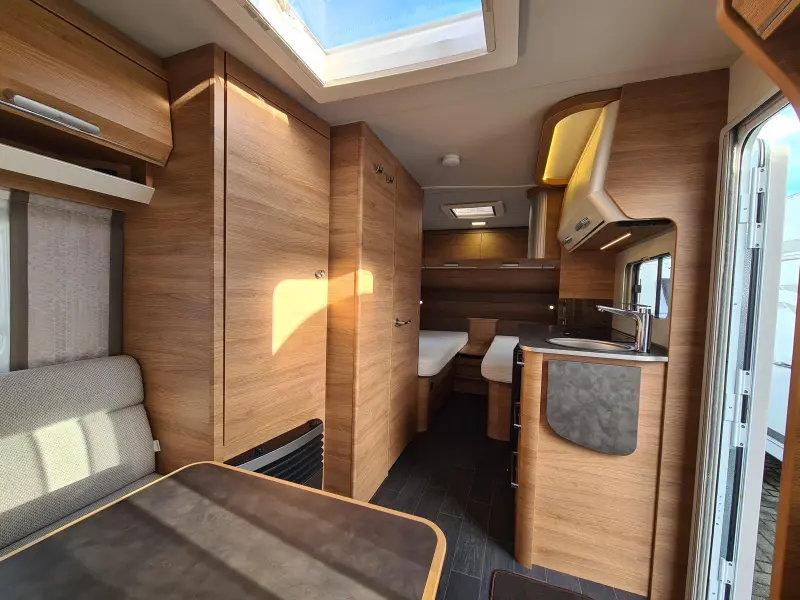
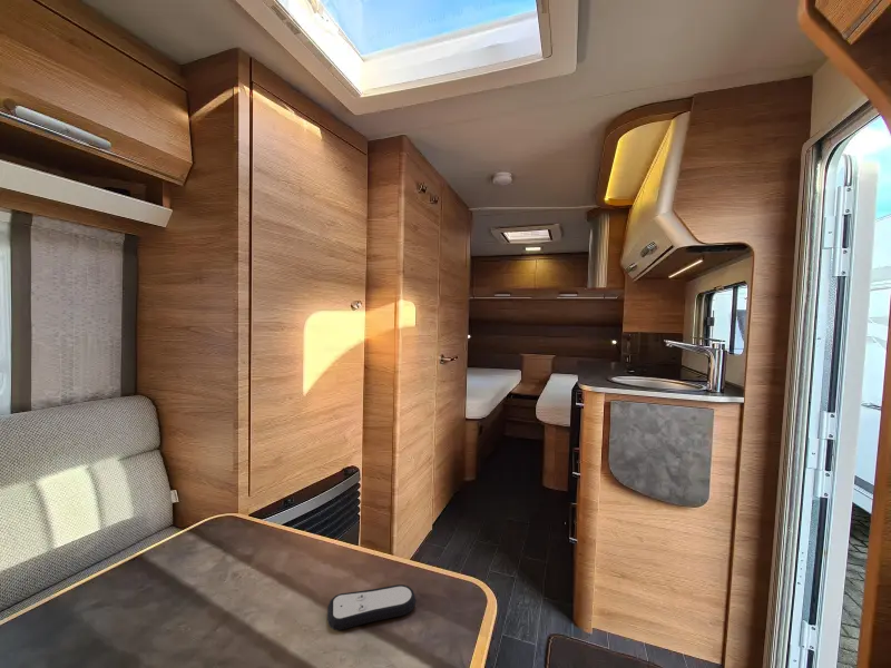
+ remote control (372, 603)
